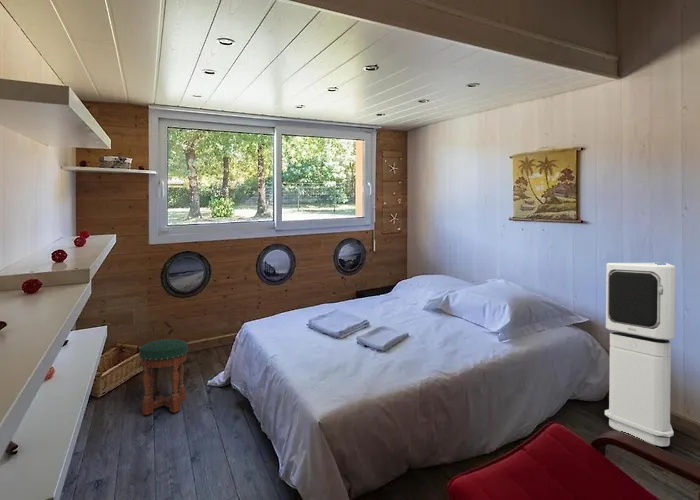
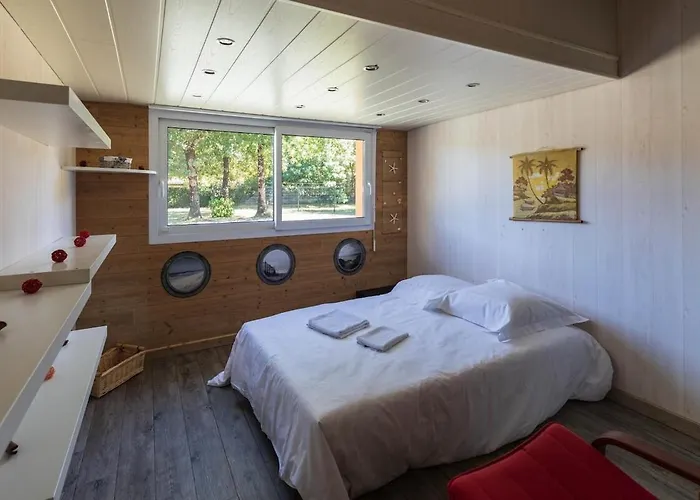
- air purifier (648, 347)
- stool (158, 371)
